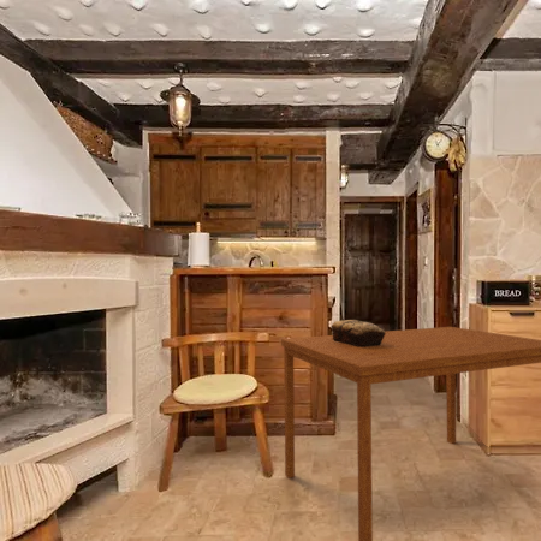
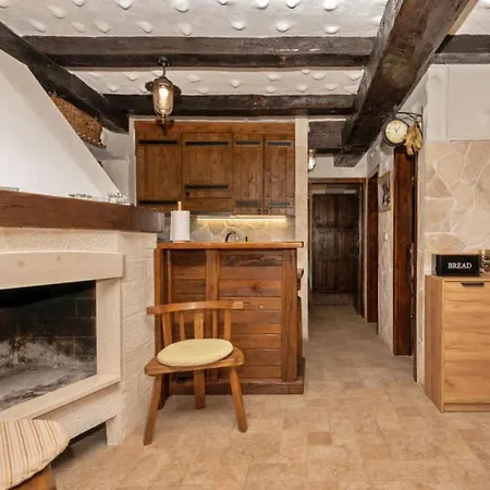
- dining table (447, 412)
- bread loaf (357, 331)
